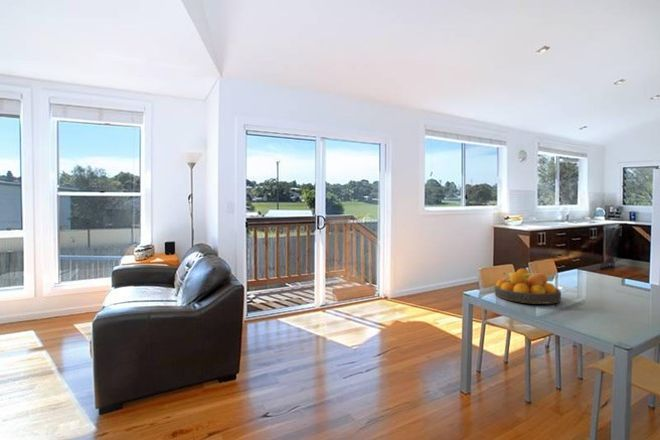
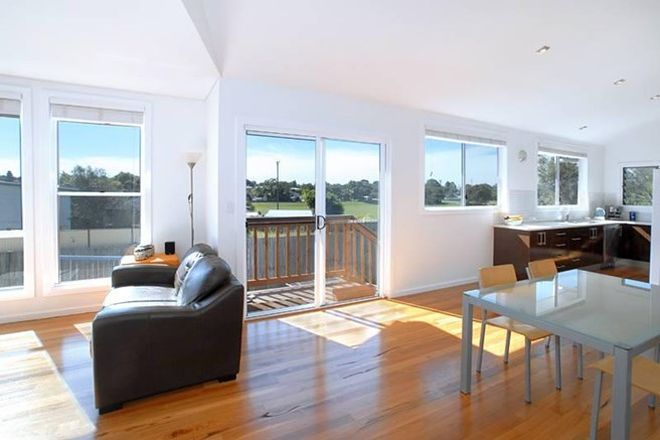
- fruit bowl (526, 283)
